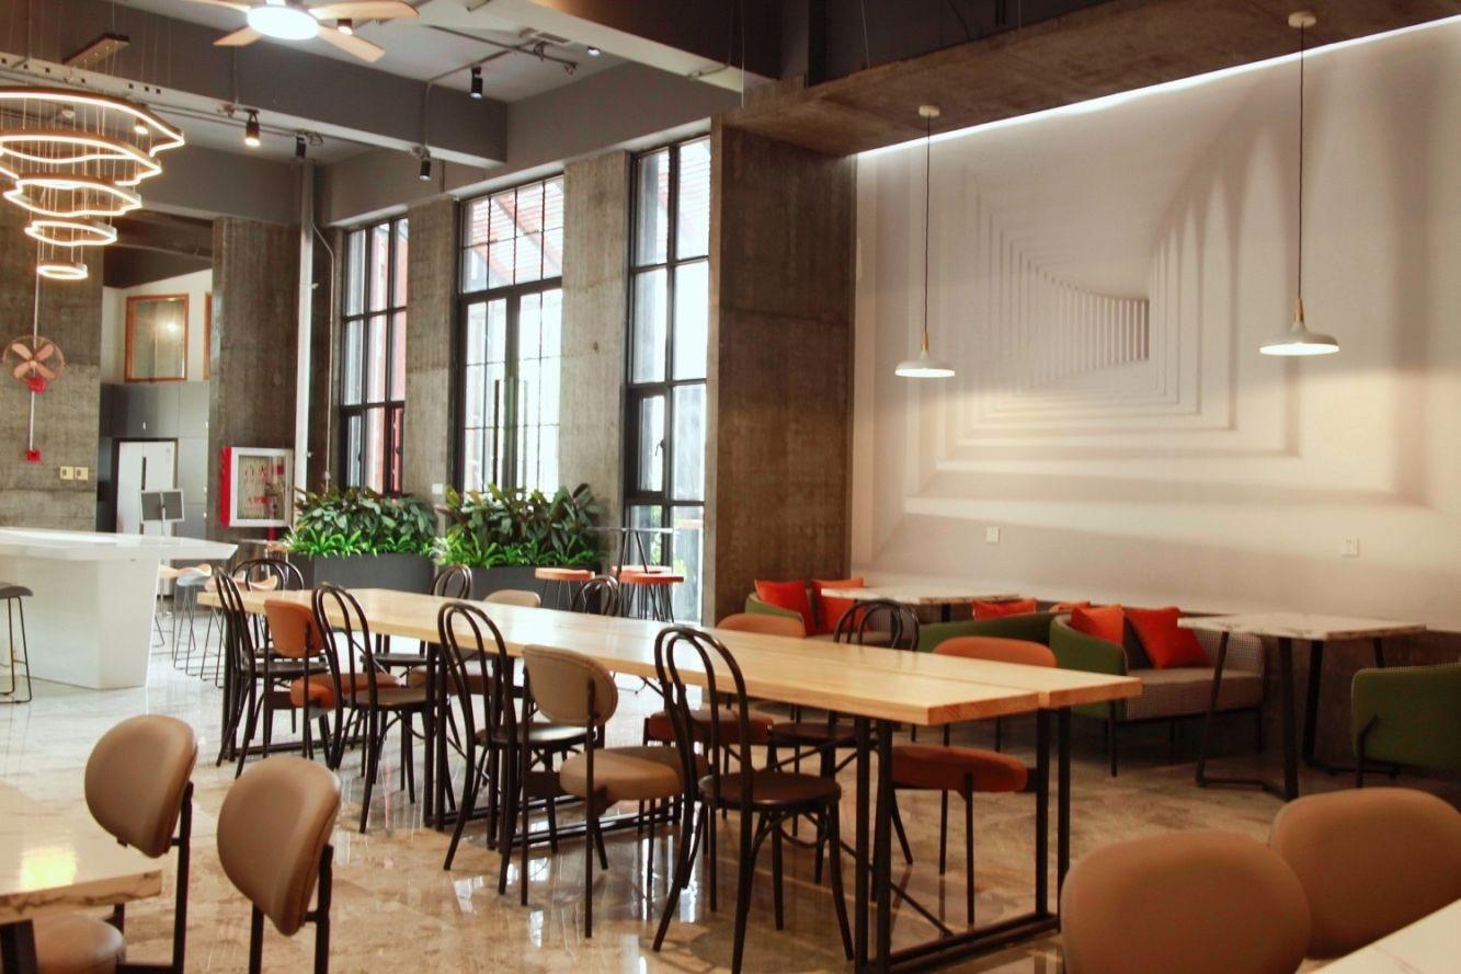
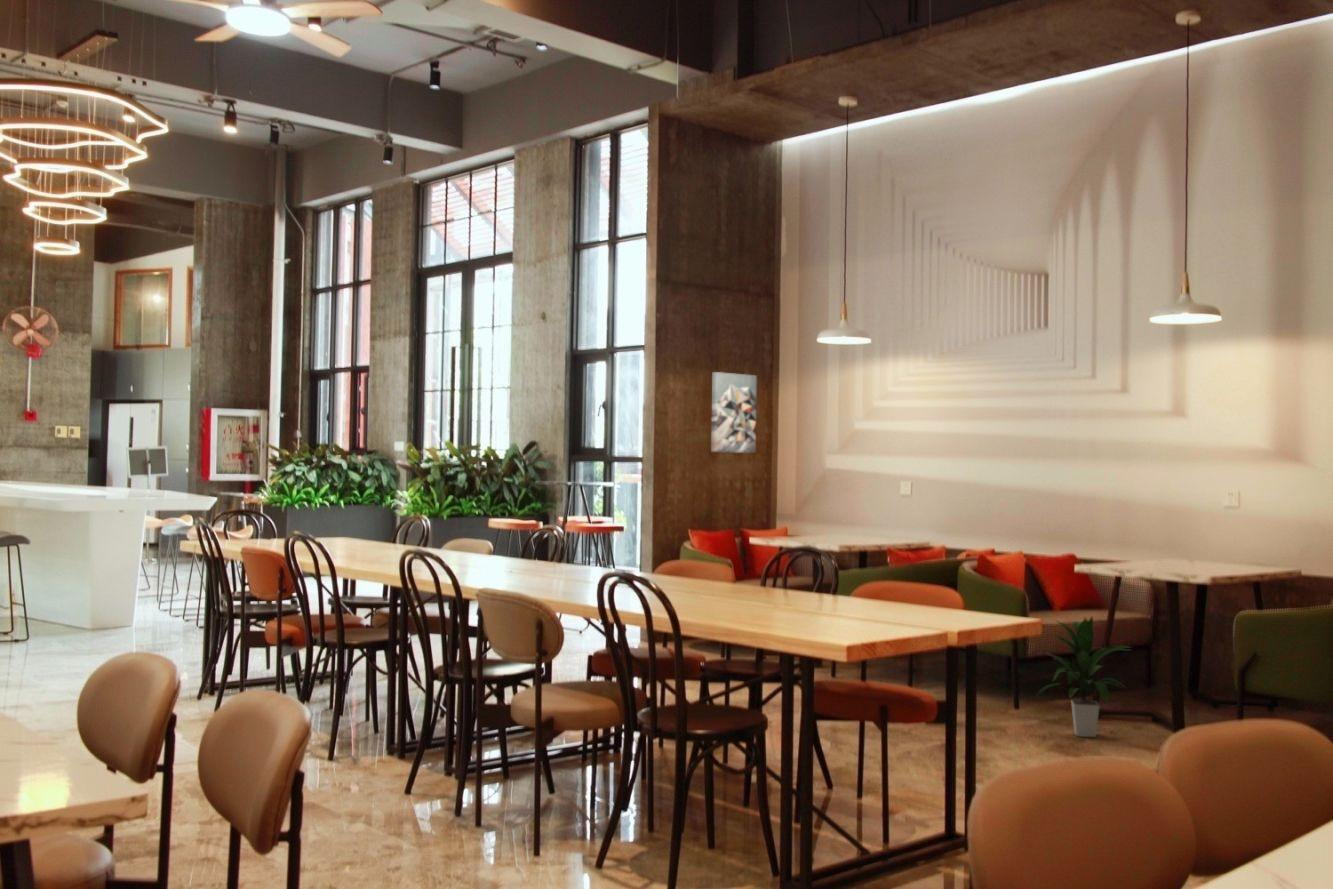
+ indoor plant (1080, 673)
+ wall art (734, 413)
